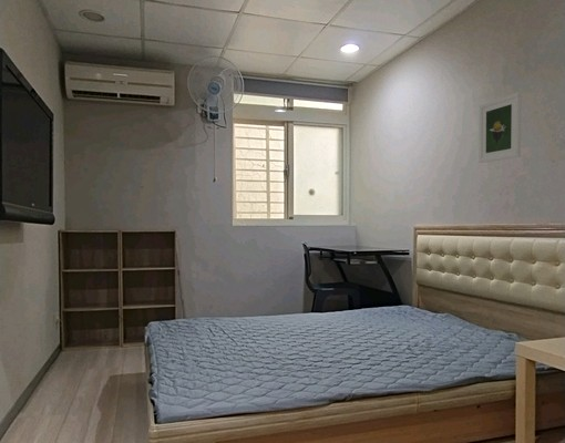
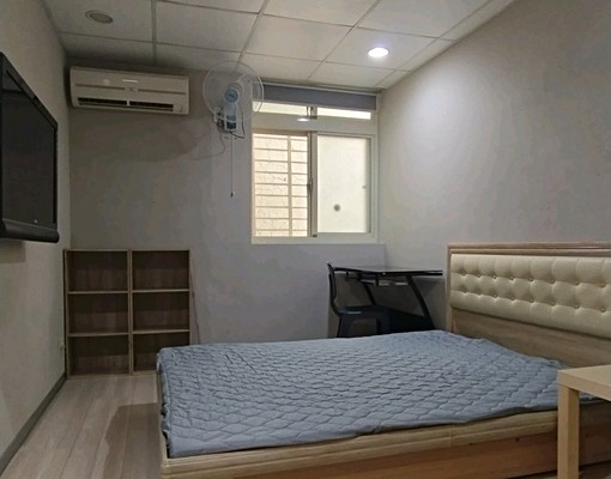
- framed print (499, 130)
